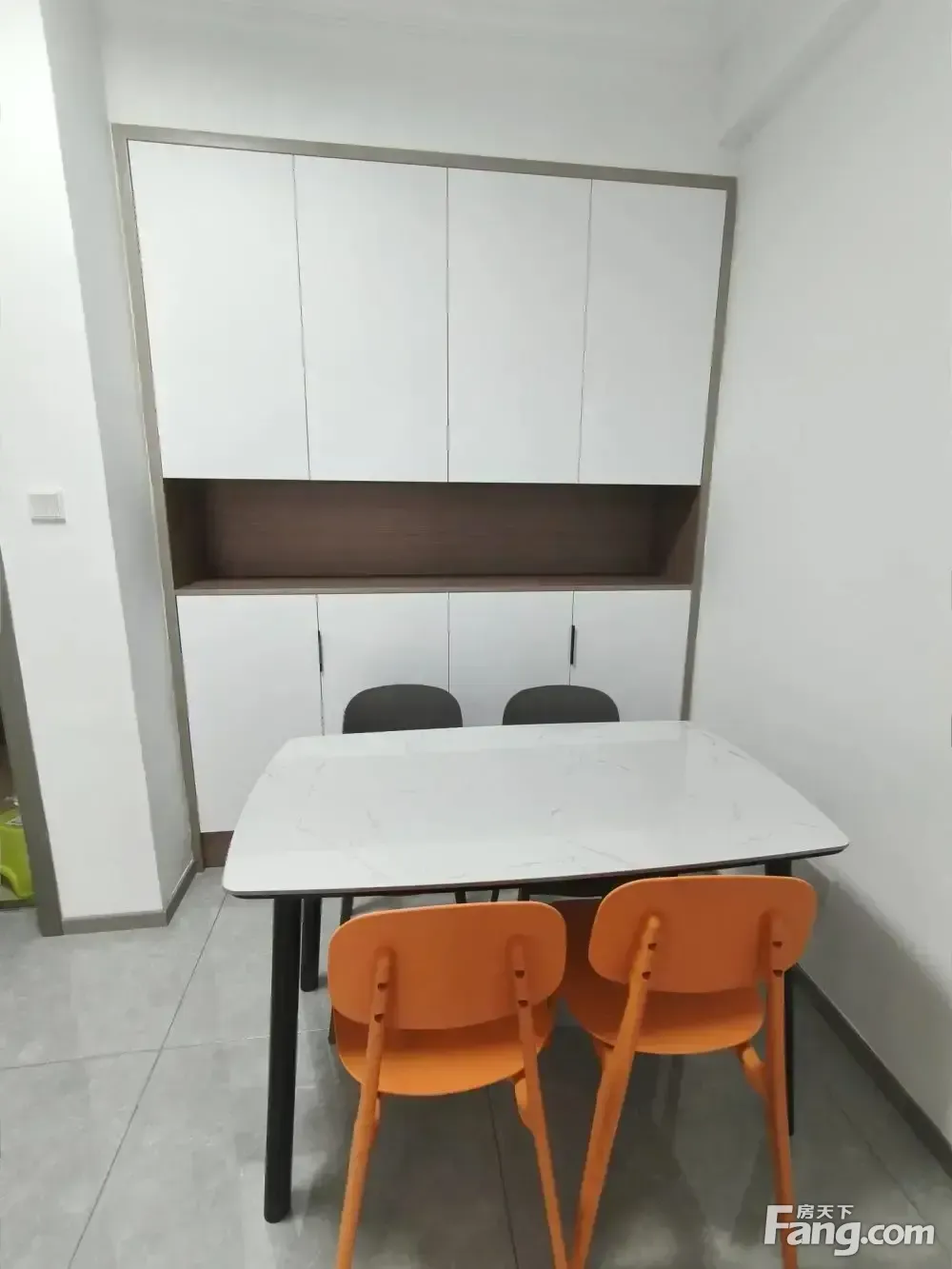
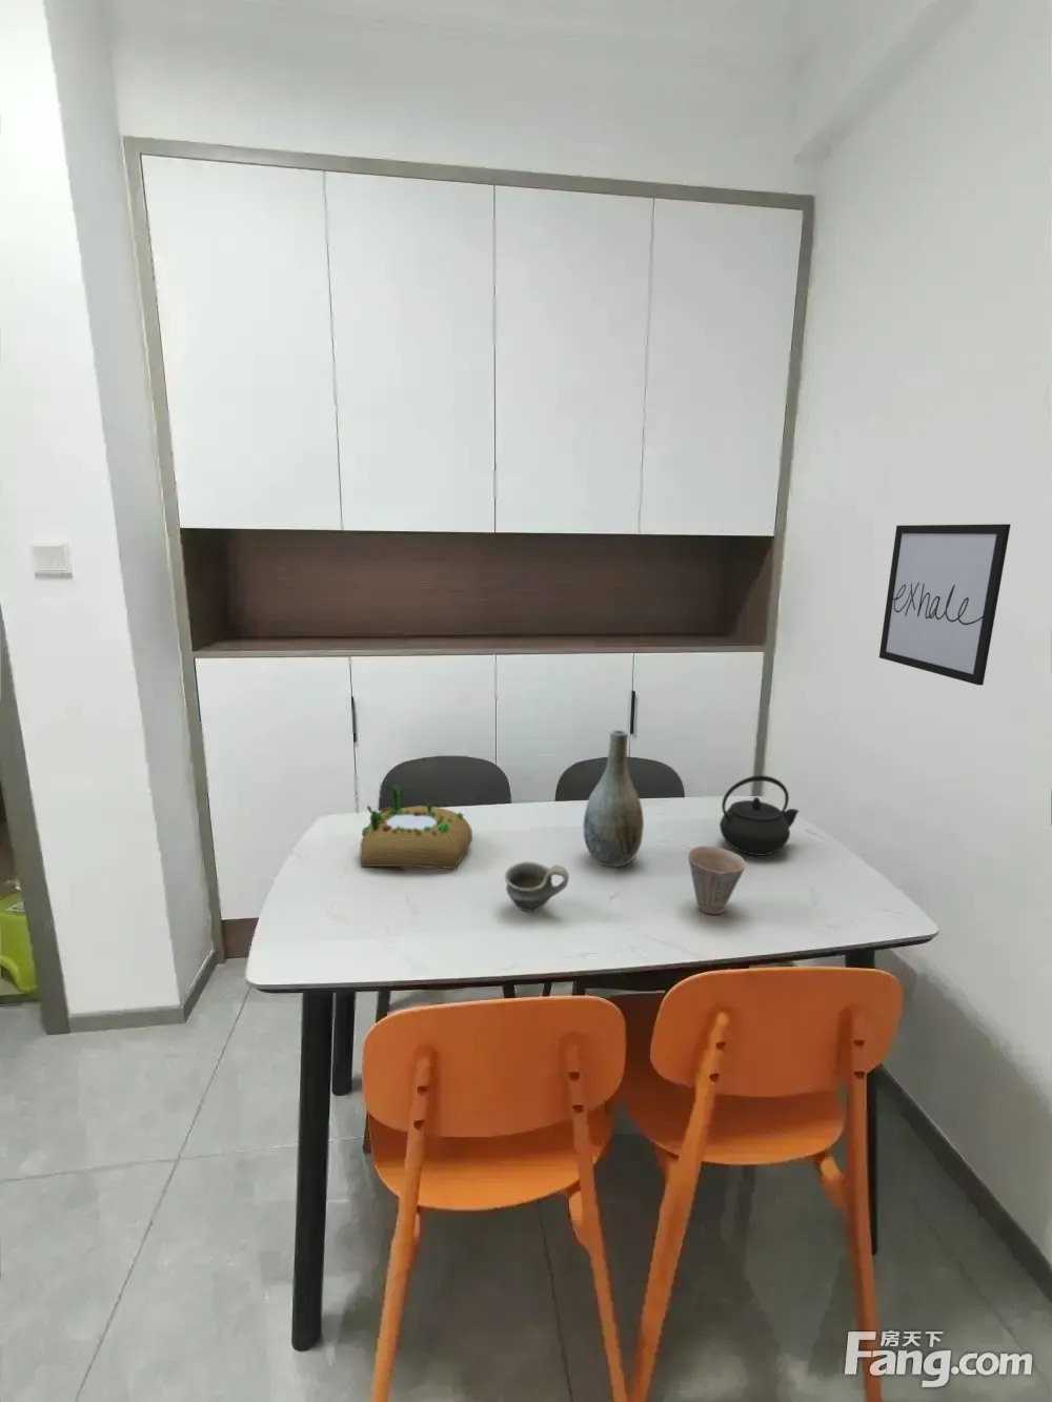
+ kettle (759, 811)
+ vase (614, 798)
+ succulent planter (417, 818)
+ cup (533, 887)
+ cup (714, 883)
+ wall art (936, 599)
